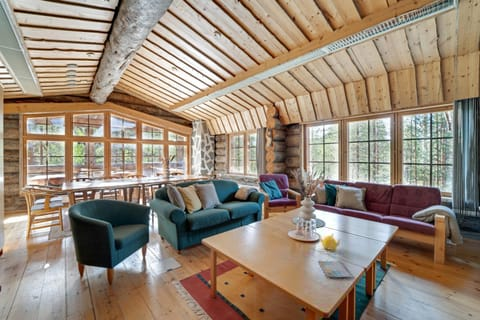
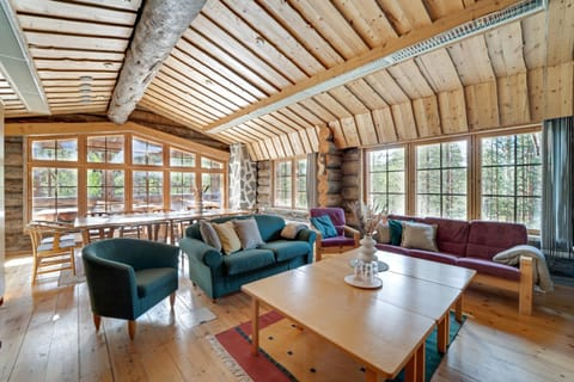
- book (334, 268)
- teapot (329, 241)
